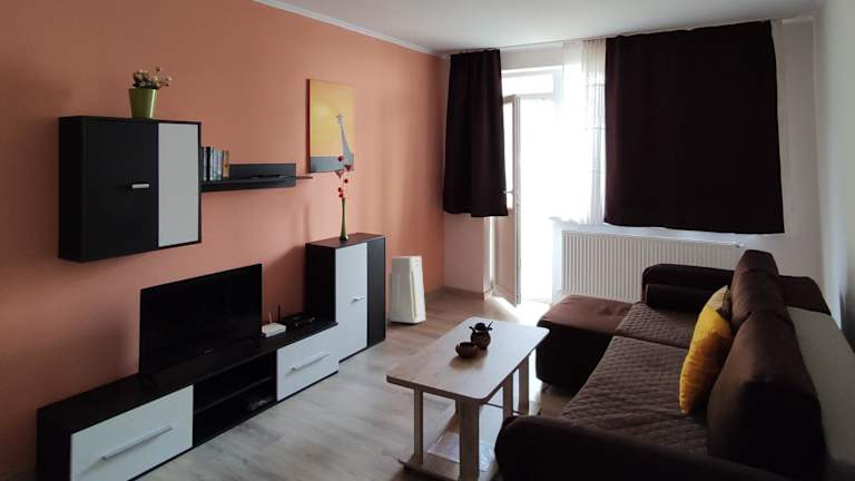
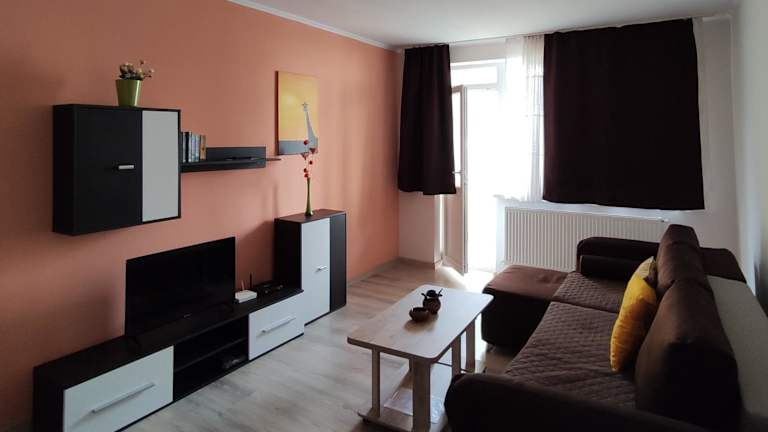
- air purifier (405, 287)
